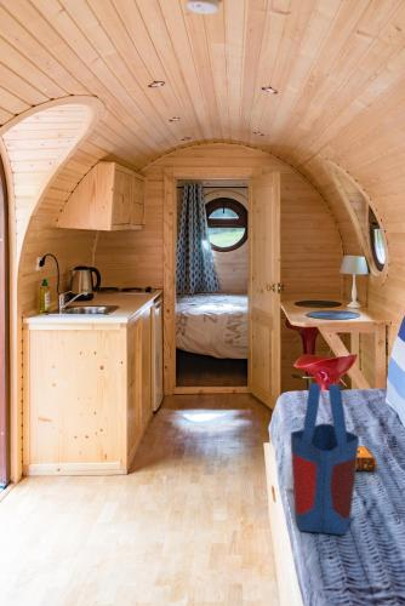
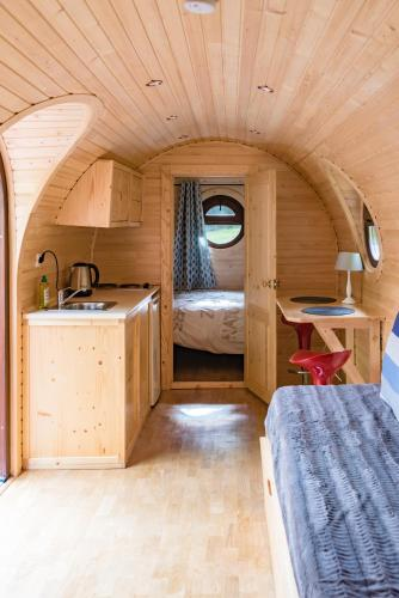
- tote bag (324, 450)
- hardback book (356, 458)
